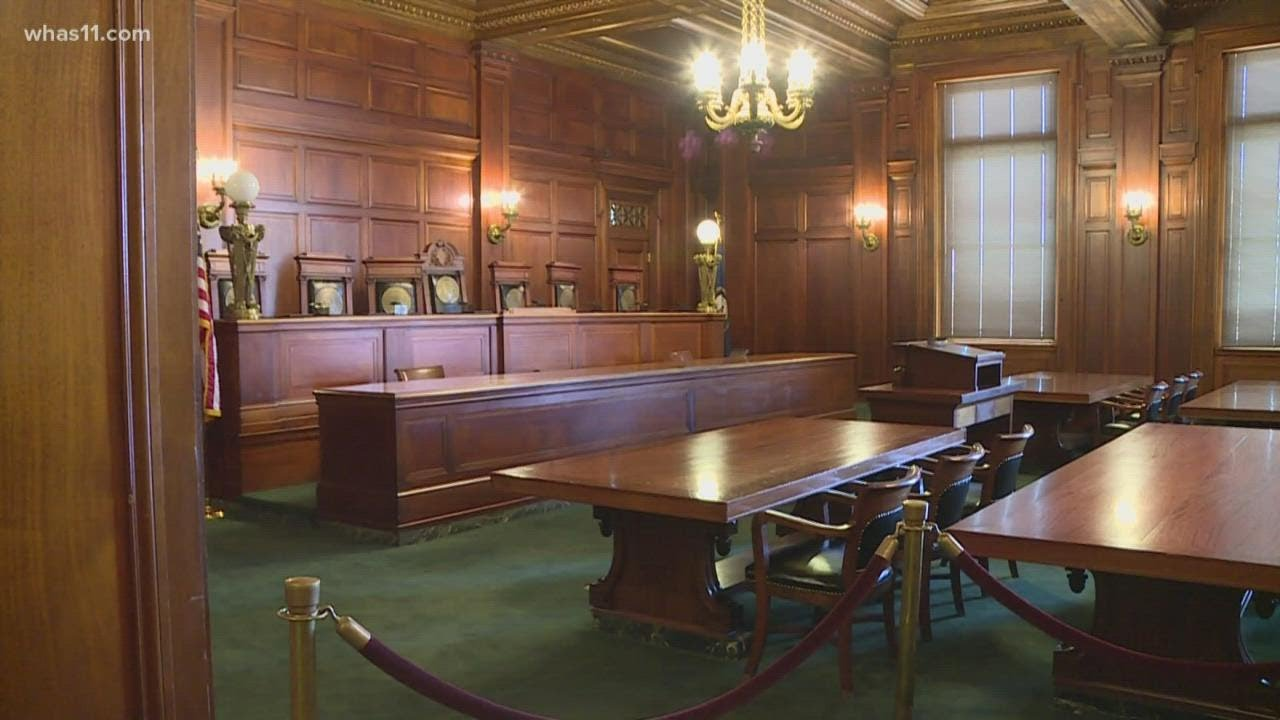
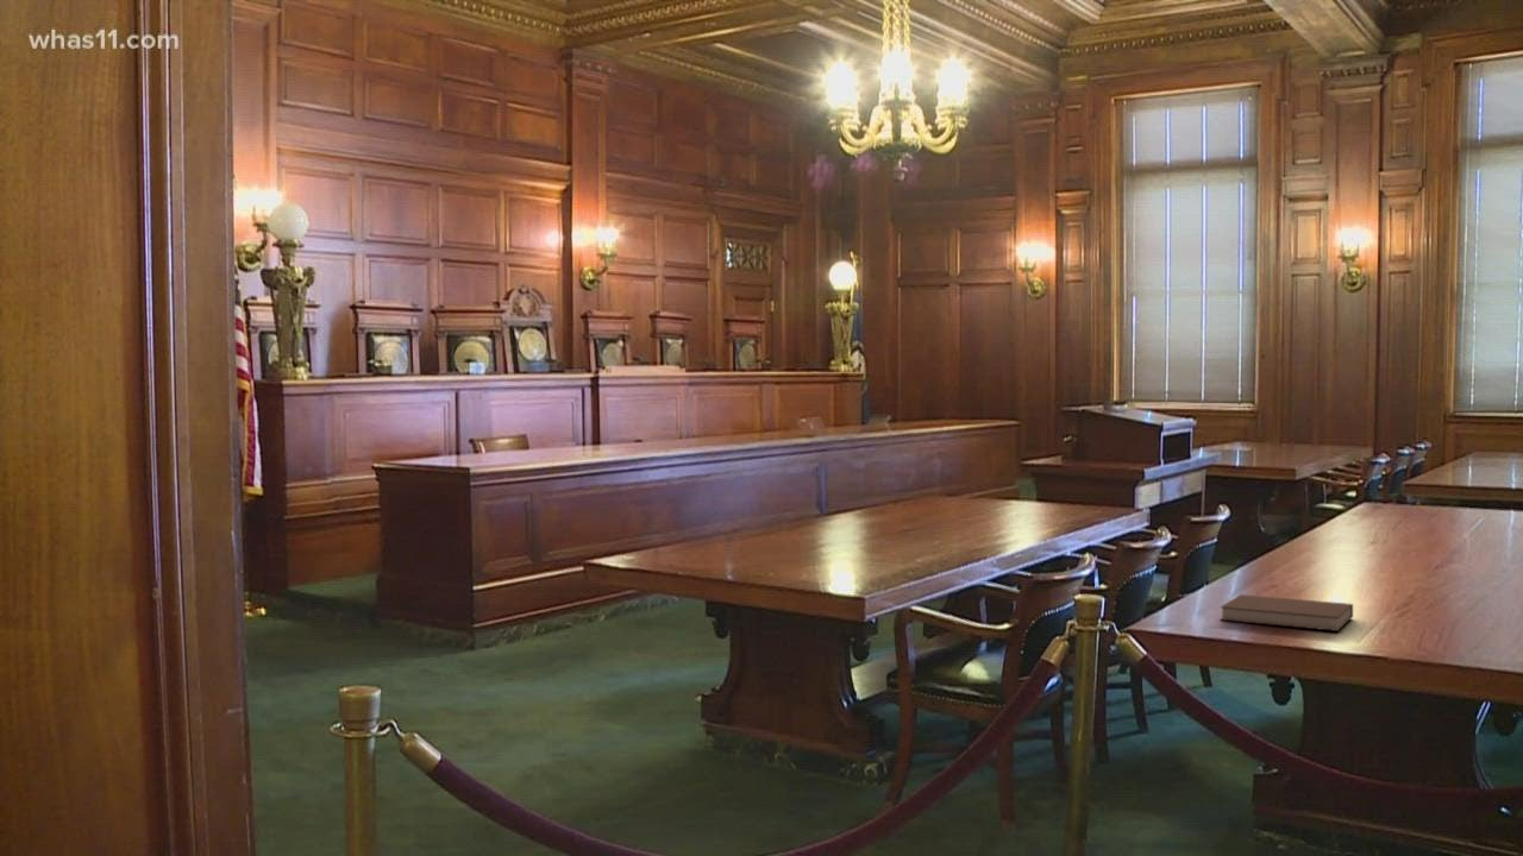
+ notebook (1286, 611)
